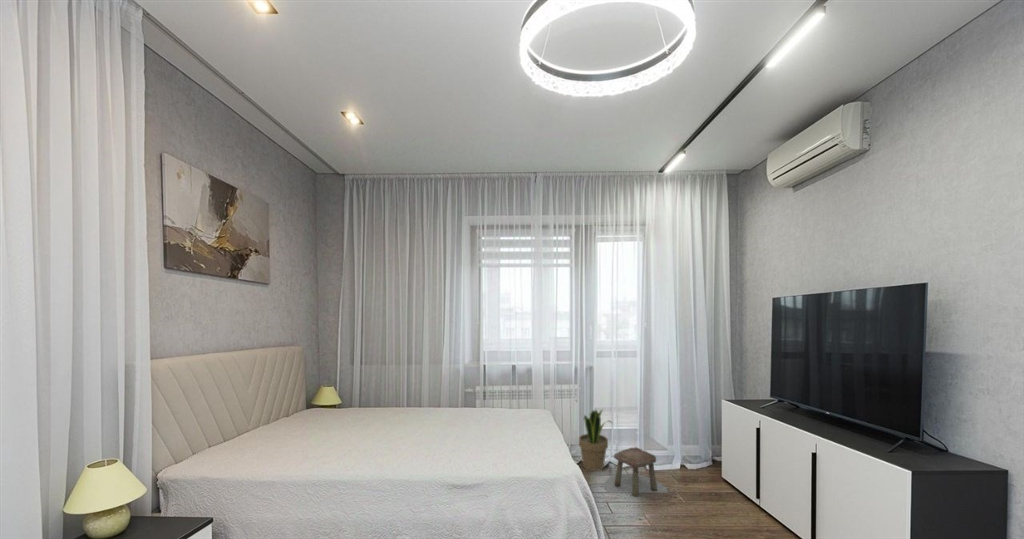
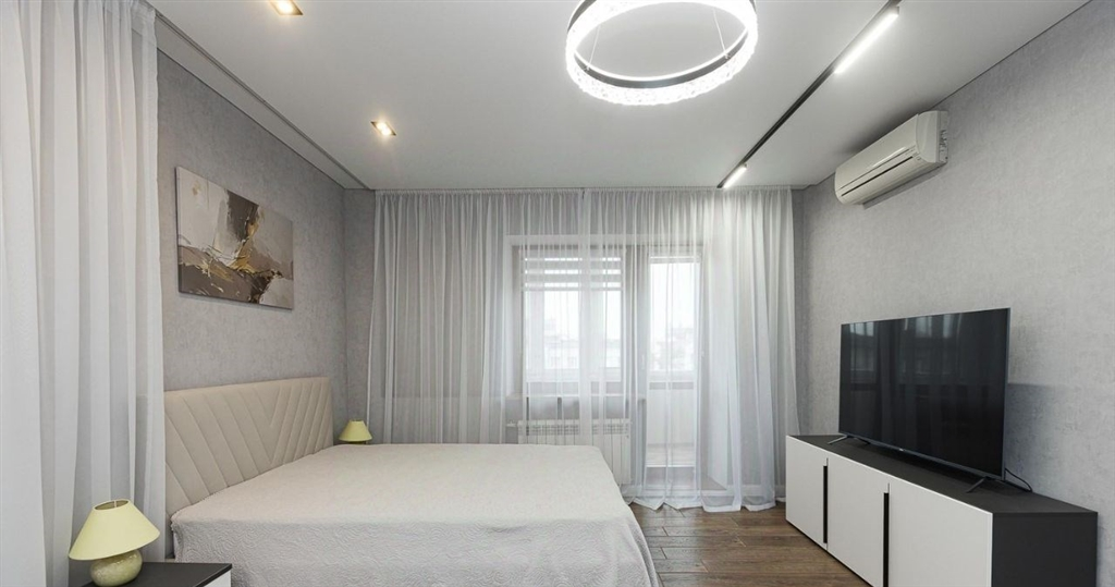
- stool (635, 471)
- potted plant (595, 438)
